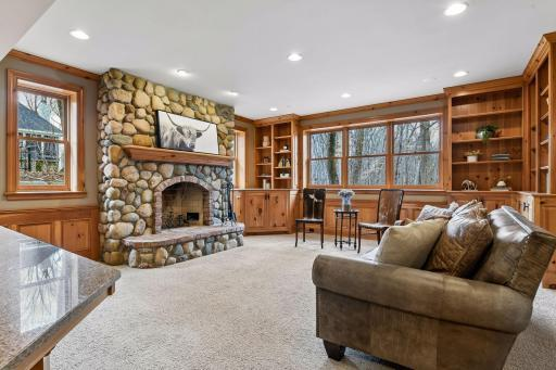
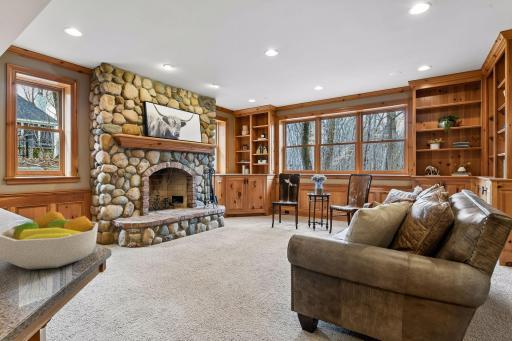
+ fruit bowl (52, 236)
